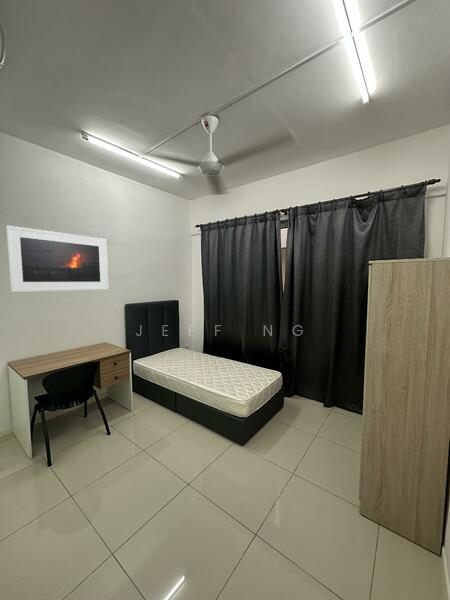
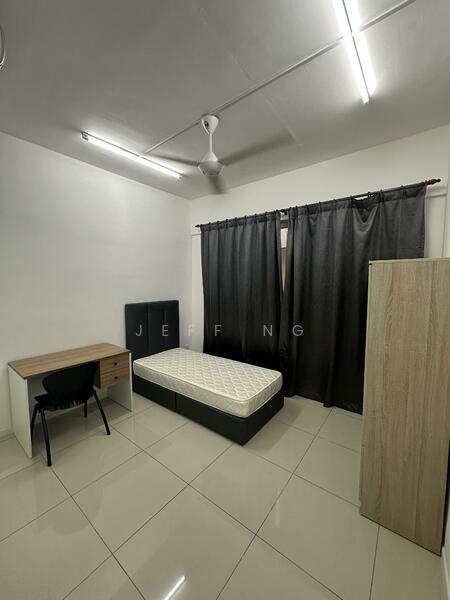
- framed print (64, 262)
